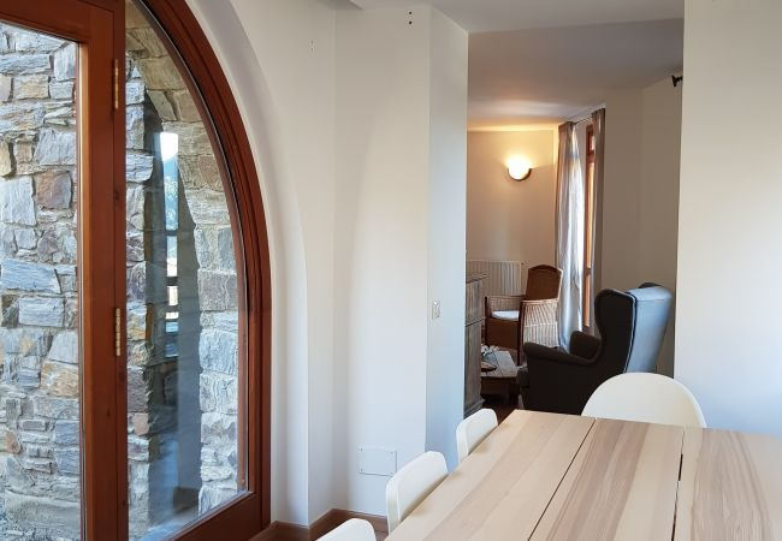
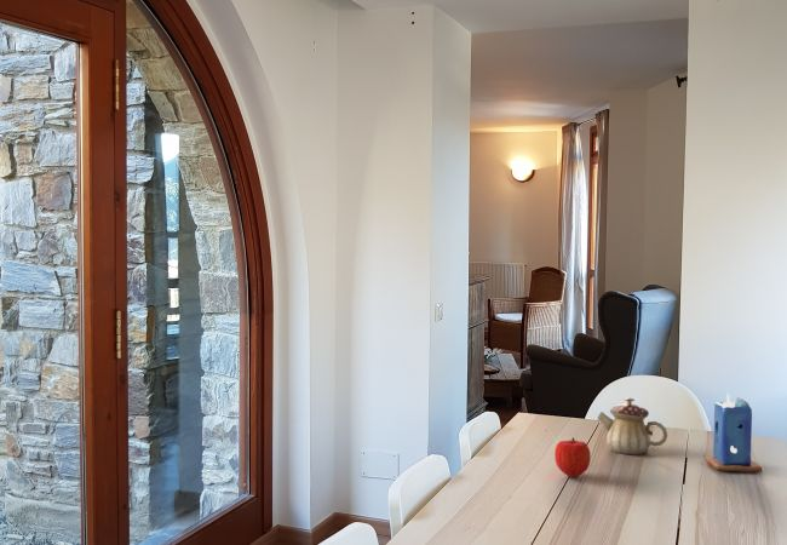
+ teapot (631, 424)
+ candle (734, 430)
+ fruit (571, 457)
